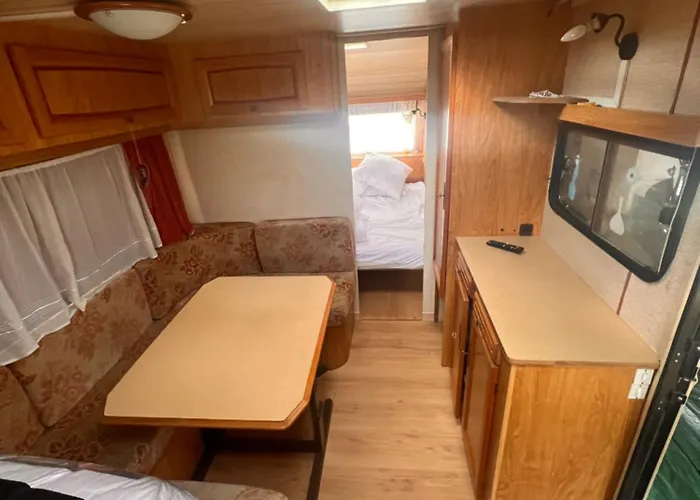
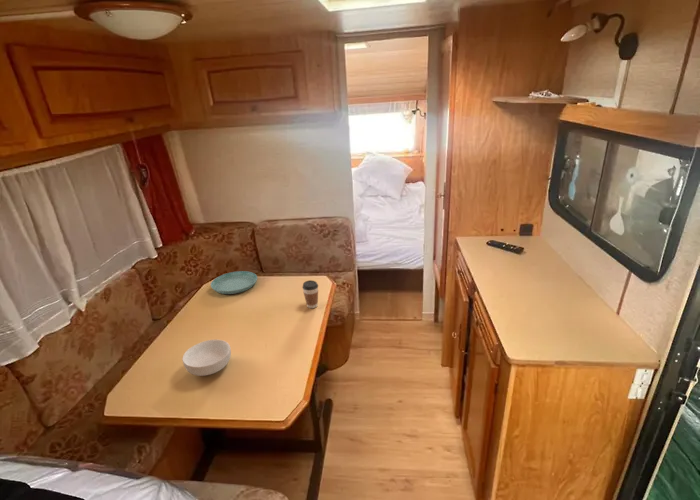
+ coffee cup (311, 294)
+ saucer (234, 283)
+ cereal bowl (208, 359)
